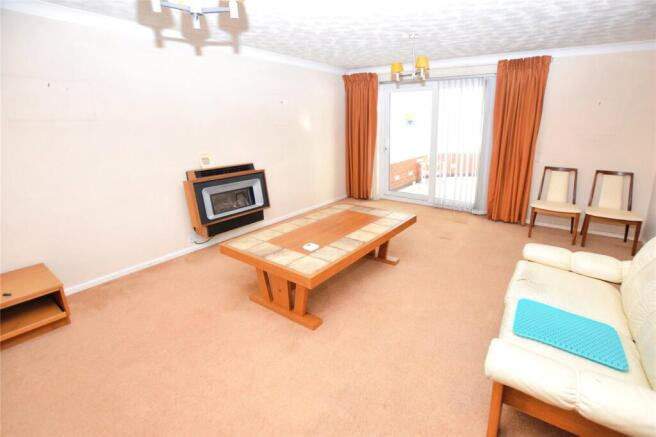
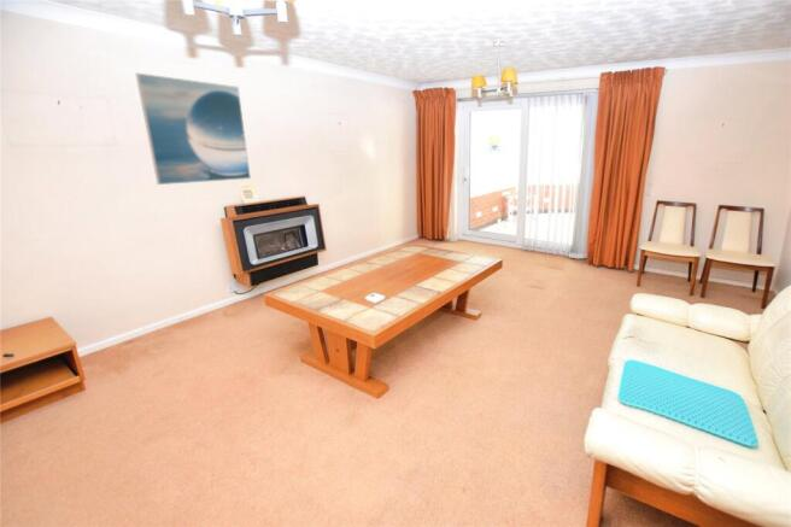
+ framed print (200, 133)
